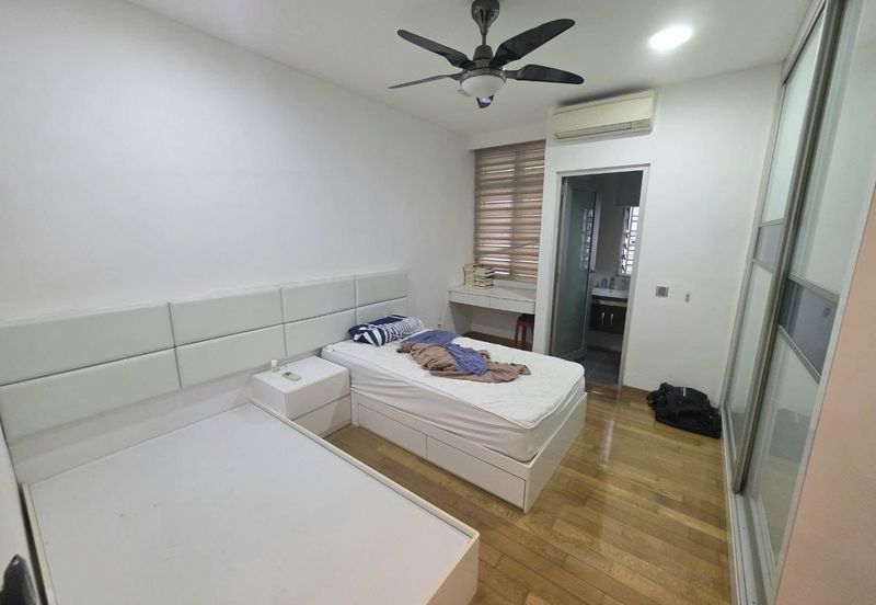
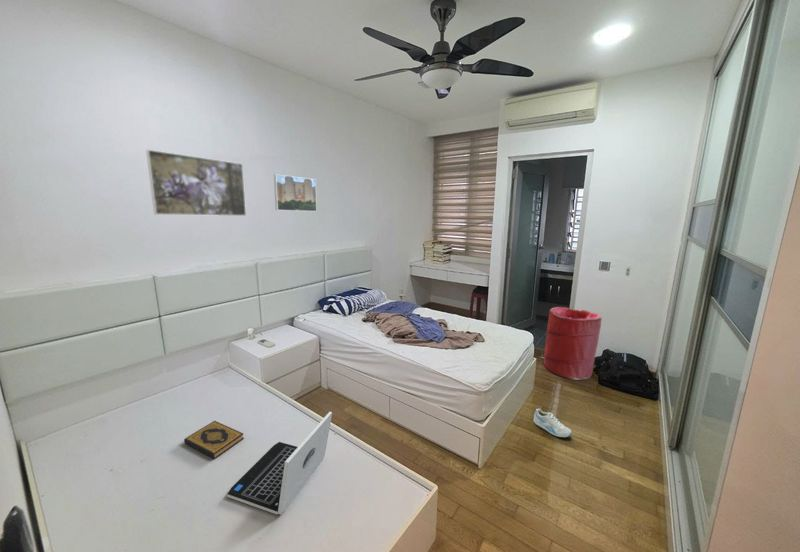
+ hardback book (214, 438)
+ sneaker (552, 422)
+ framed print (296, 194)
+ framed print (202, 186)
+ laptop (282, 452)
+ laundry hamper (571, 340)
